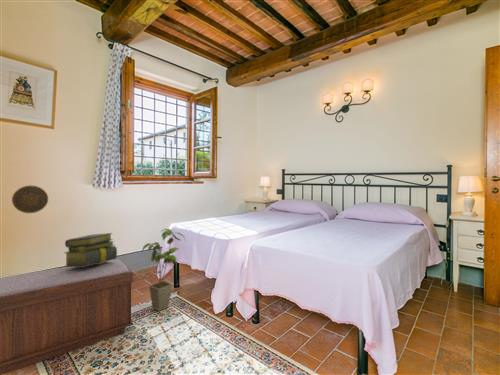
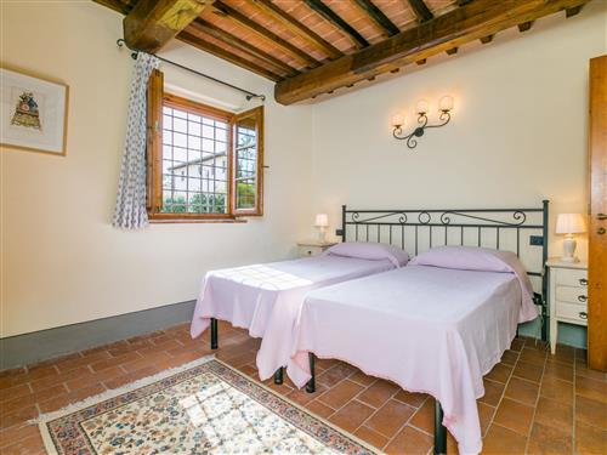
- stack of books (91, 251)
- house plant (165, 267)
- bench (67, 305)
- decorative plate (30, 199)
